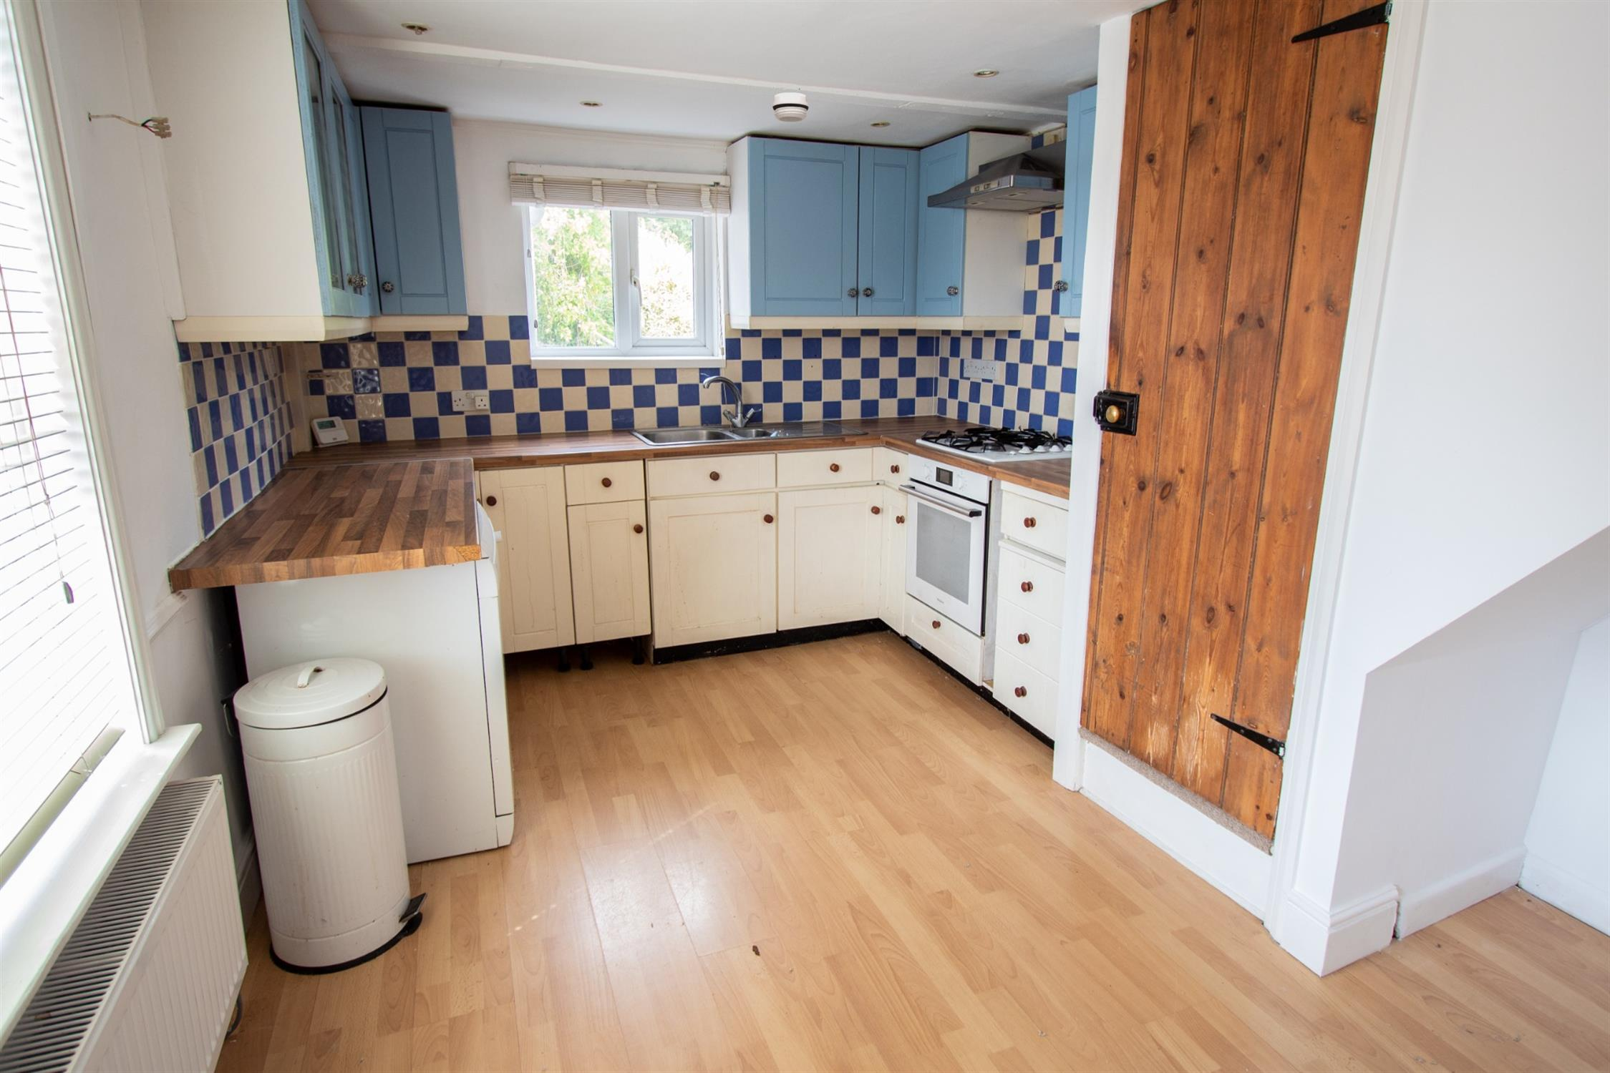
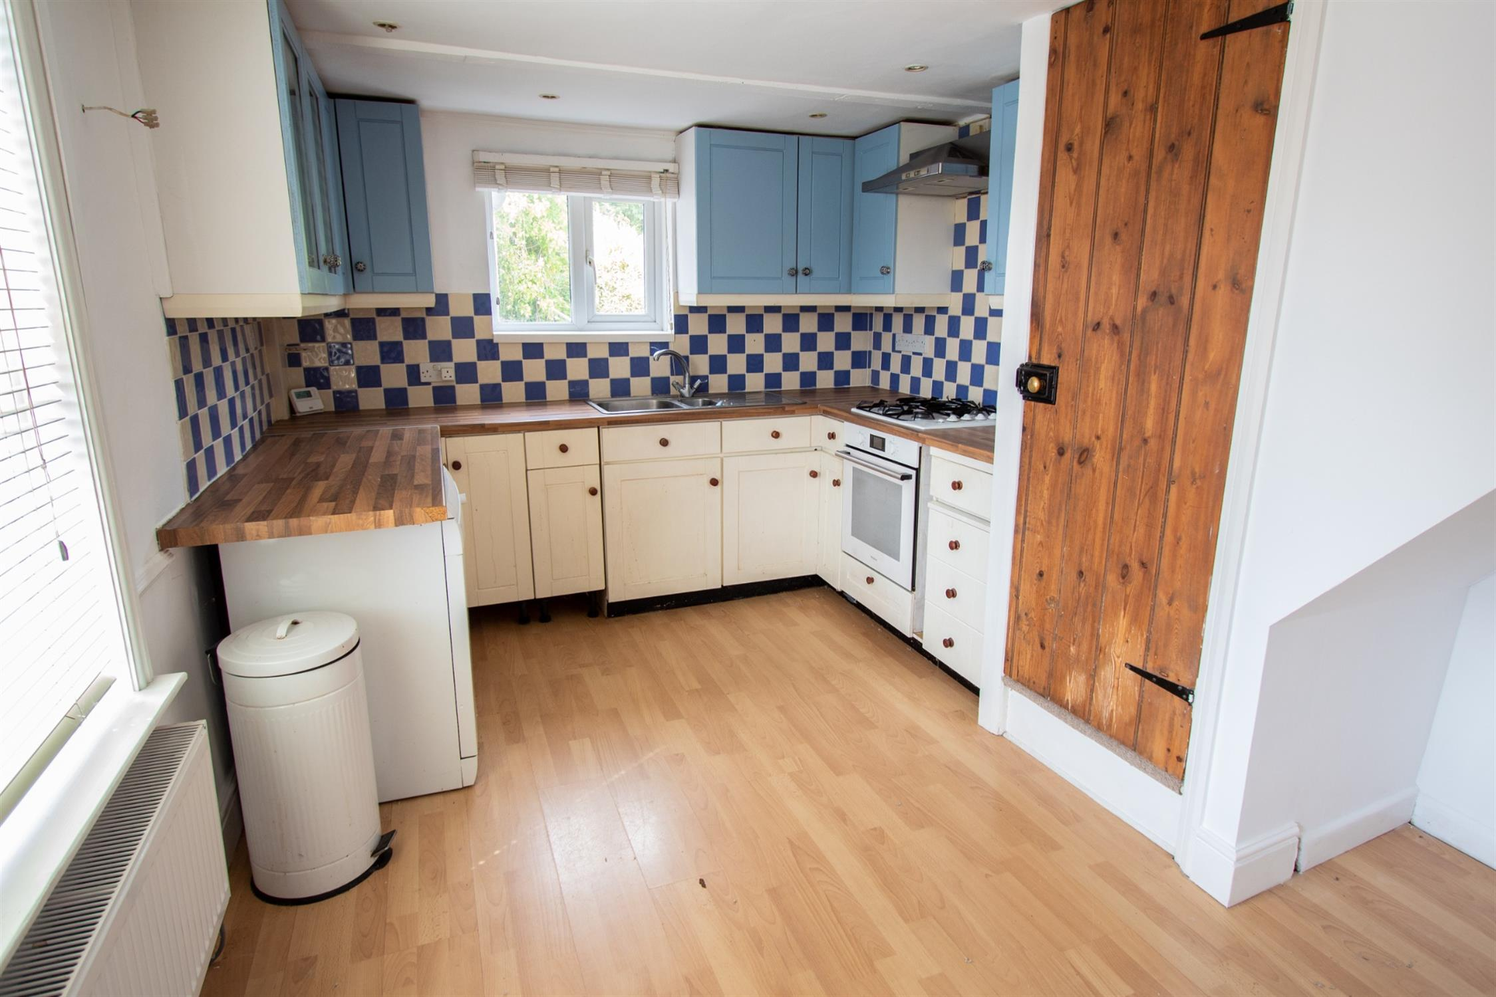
- smoke detector (791, 108)
